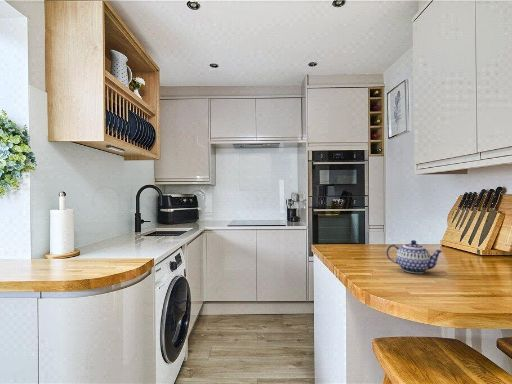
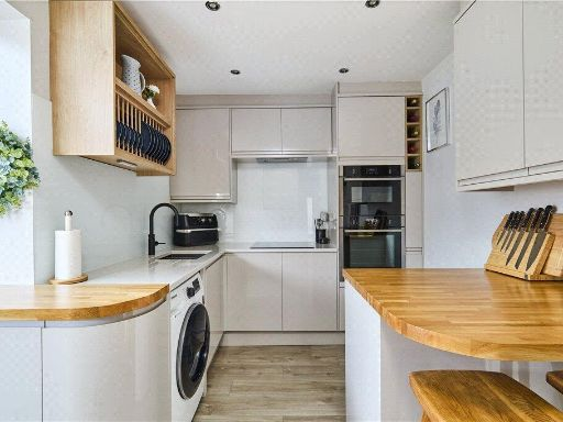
- teapot (413, 255)
